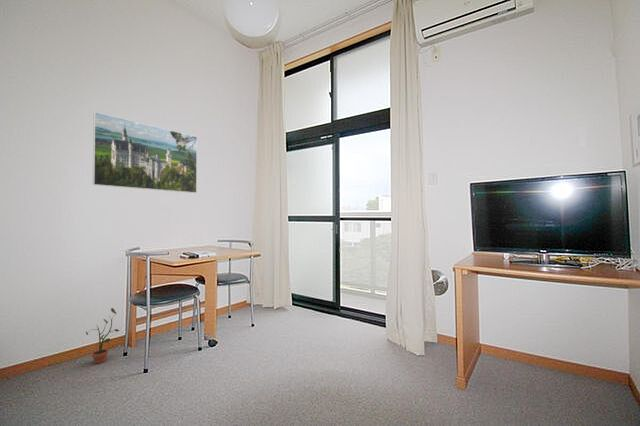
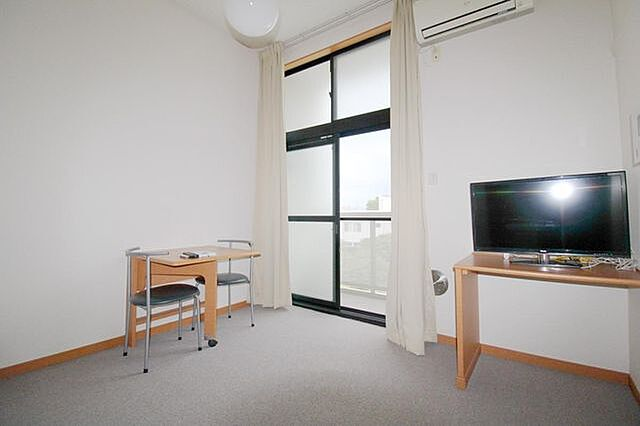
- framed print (151, 157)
- potted plant (102, 336)
